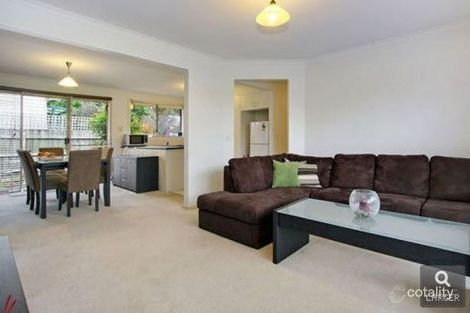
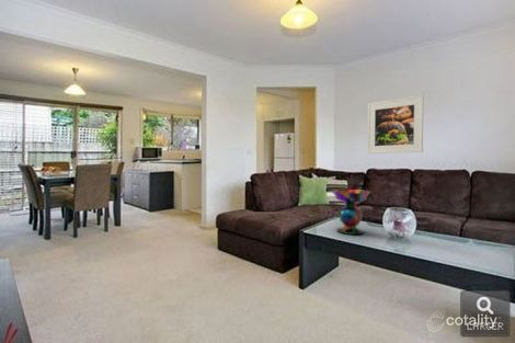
+ decorative bowl (350, 210)
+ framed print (393, 126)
